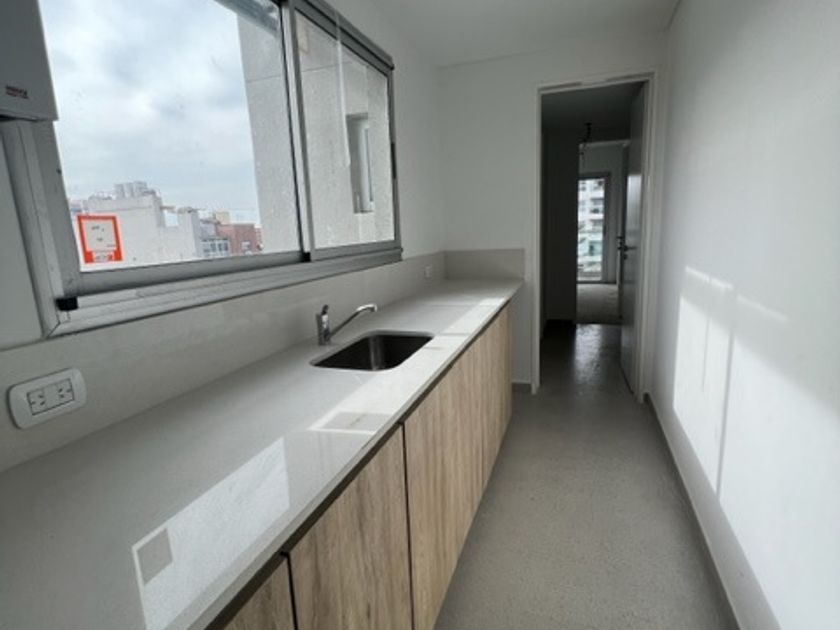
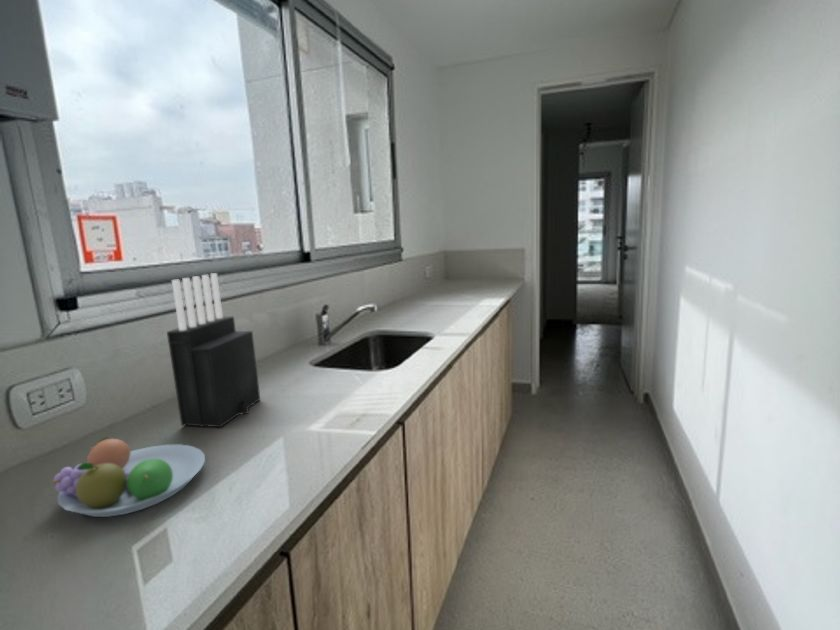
+ fruit bowl (133, 465)
+ knife block (218, 346)
